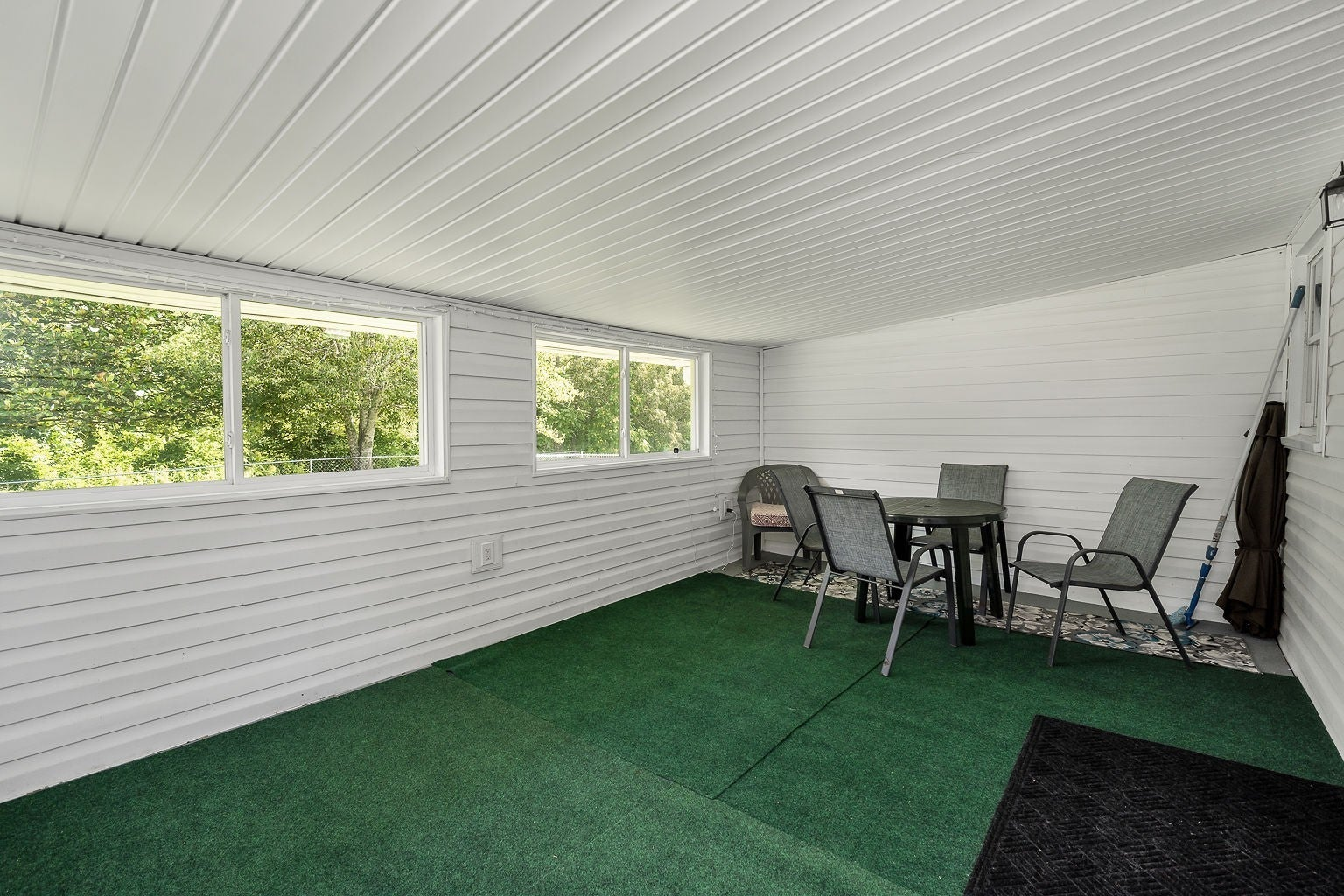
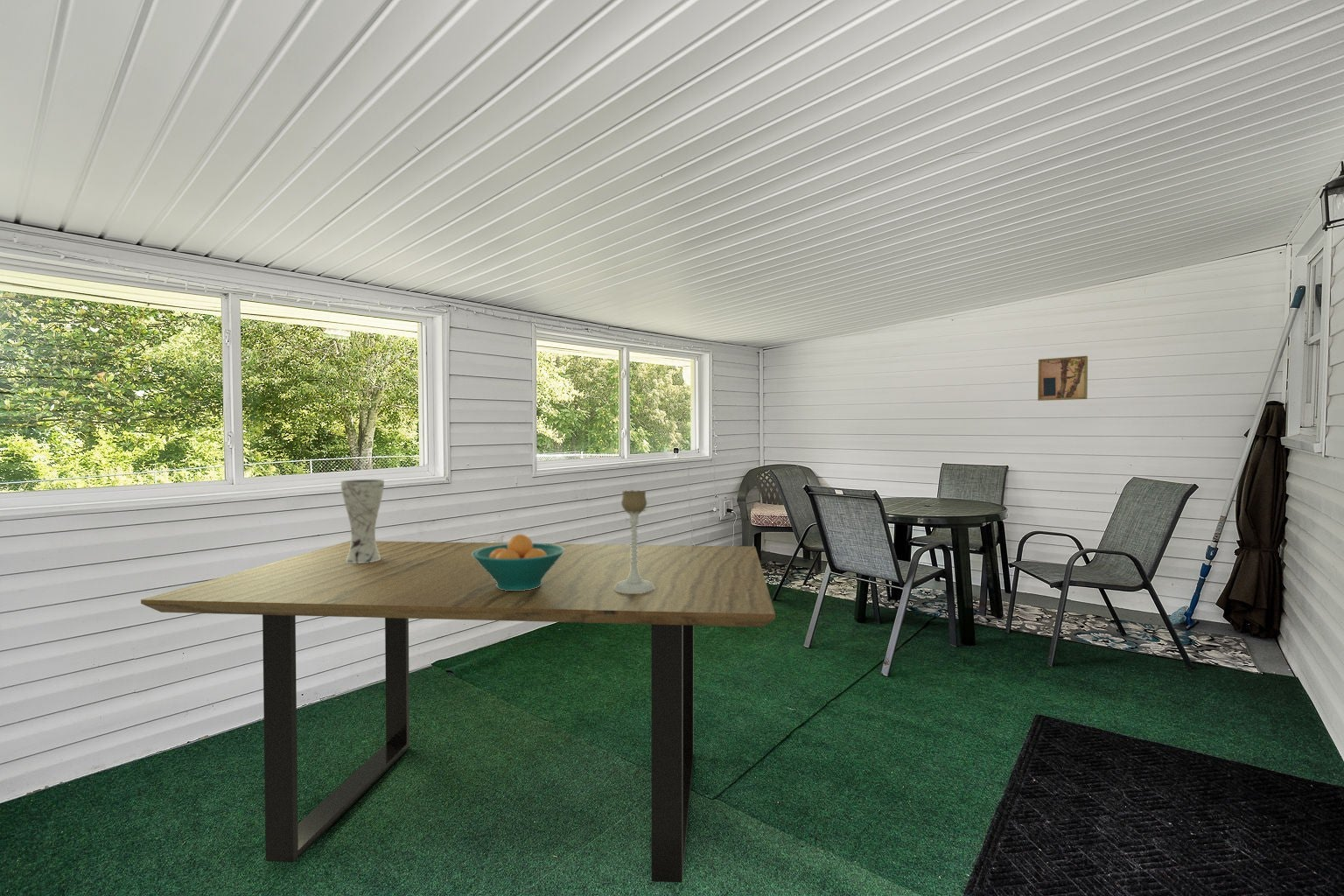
+ vase (362, 520)
+ candle holder (634, 539)
+ wall art (1062, 378)
+ fruit bowl (519, 559)
+ dining table (510, 620)
